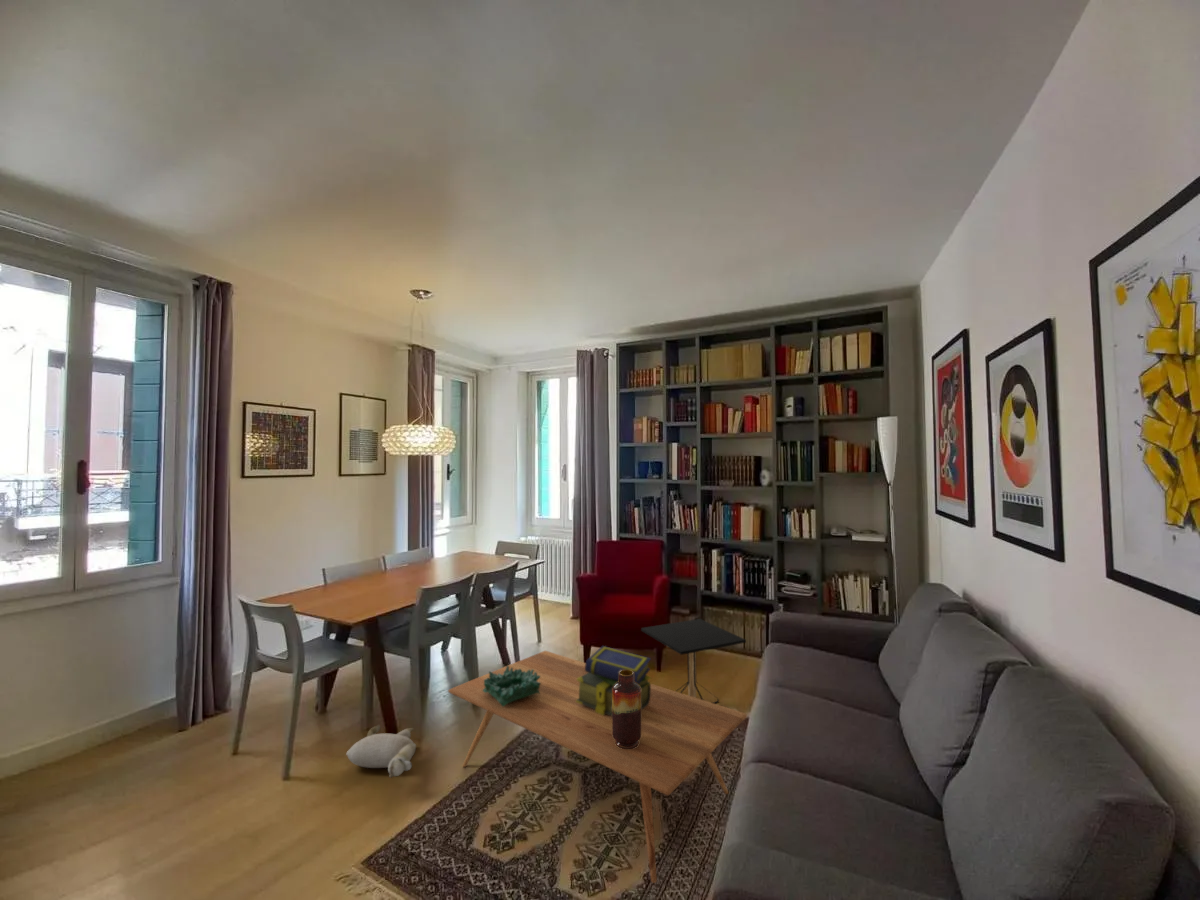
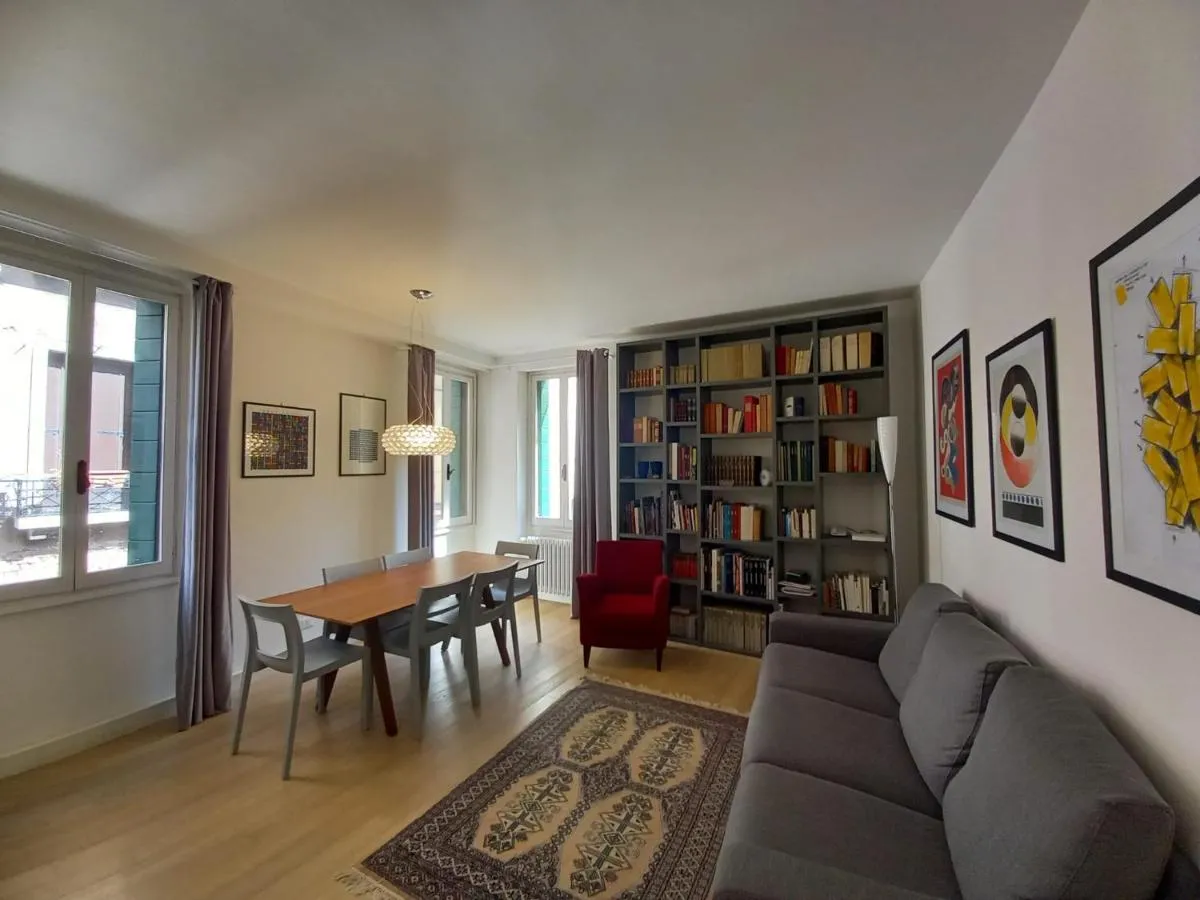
- vase (626, 706)
- plush toy (386, 753)
- stack of books (616, 679)
- decorative bowl (511, 684)
- side table (692, 670)
- coffee table (589, 739)
